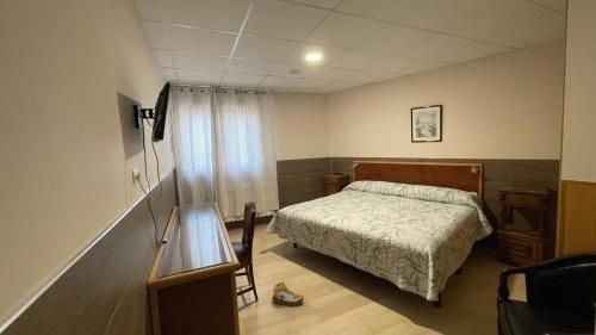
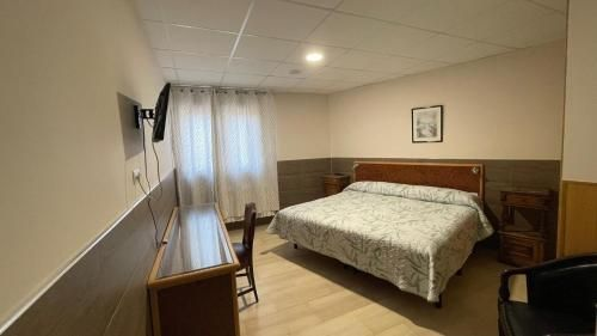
- shoe (287, 292)
